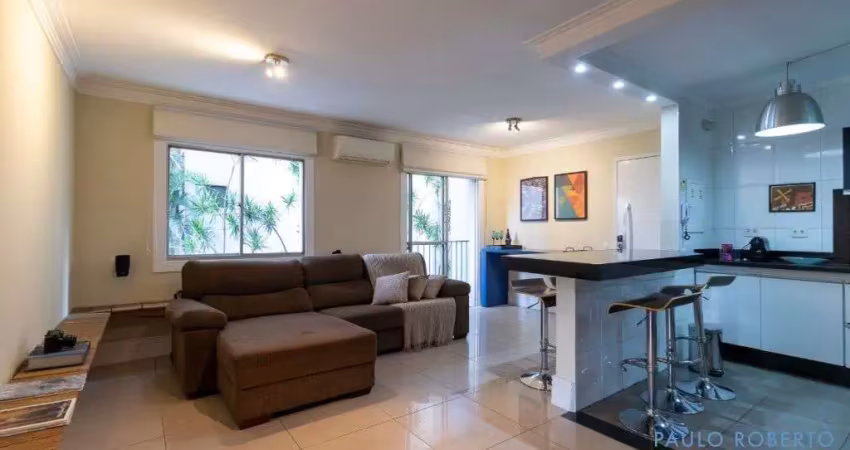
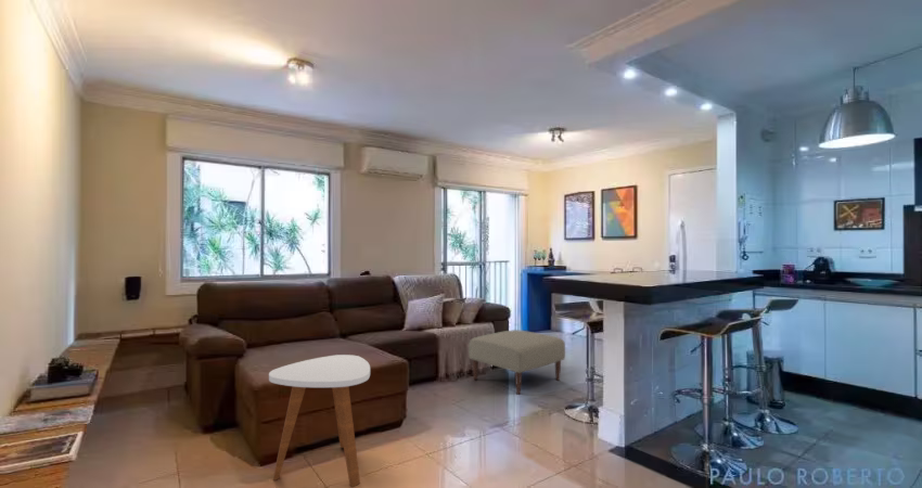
+ side table (336, 420)
+ ottoman (516, 358)
